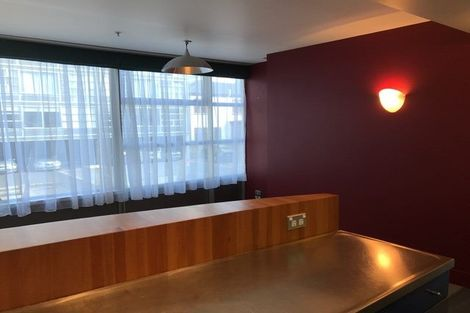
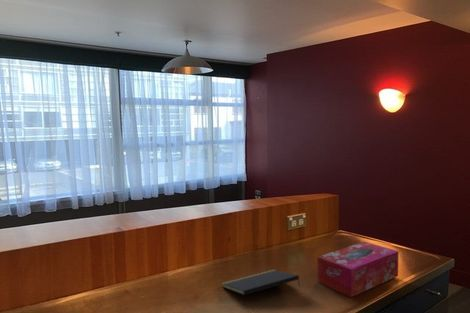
+ notepad (259, 281)
+ tissue box (358, 266)
